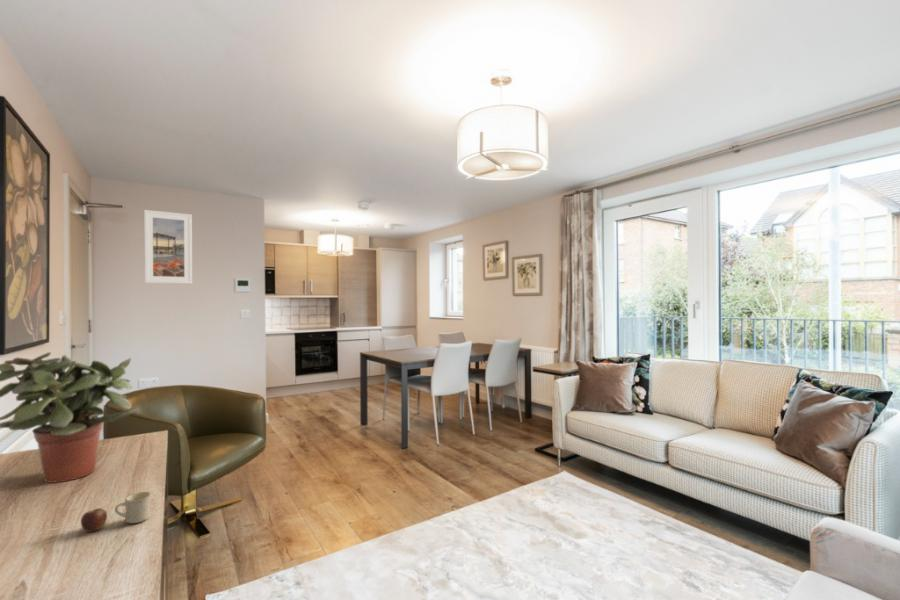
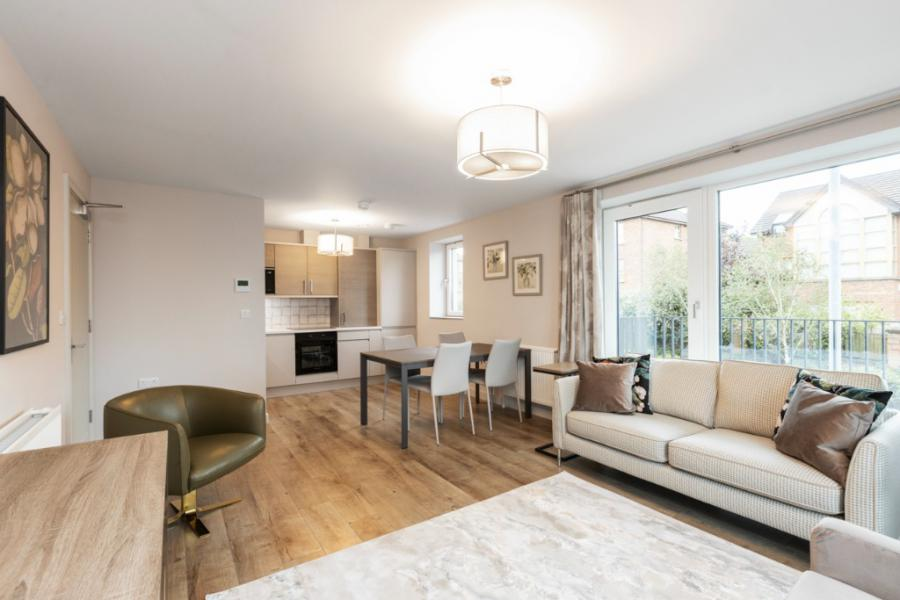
- mug (117, 512)
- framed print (168, 247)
- potted plant (71, 412)
